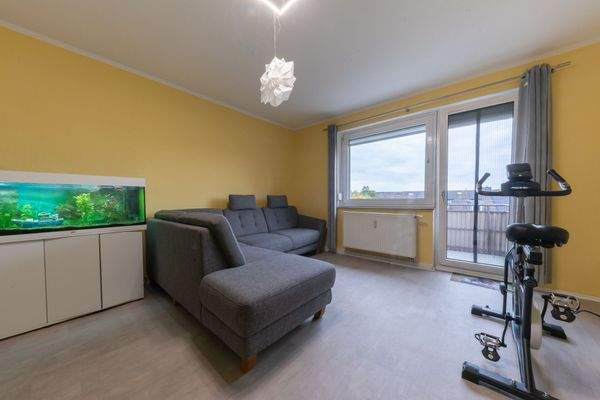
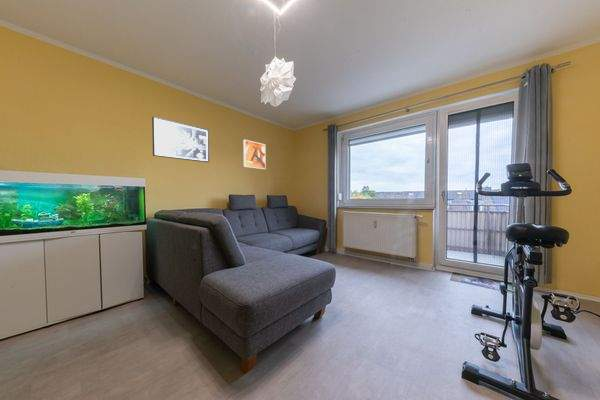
+ wall art (183, 141)
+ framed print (255, 155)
